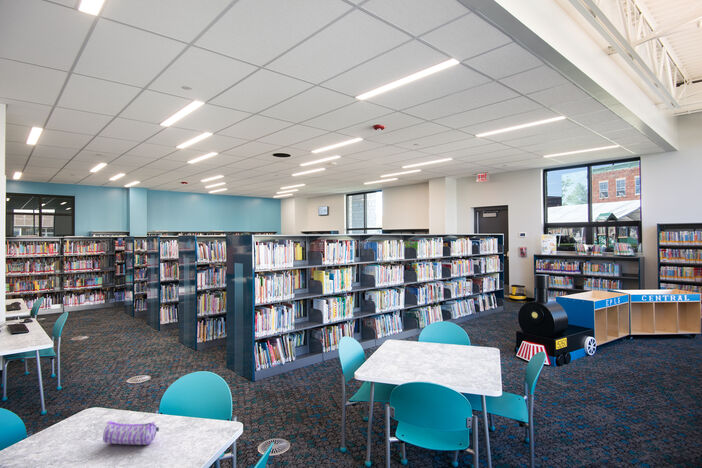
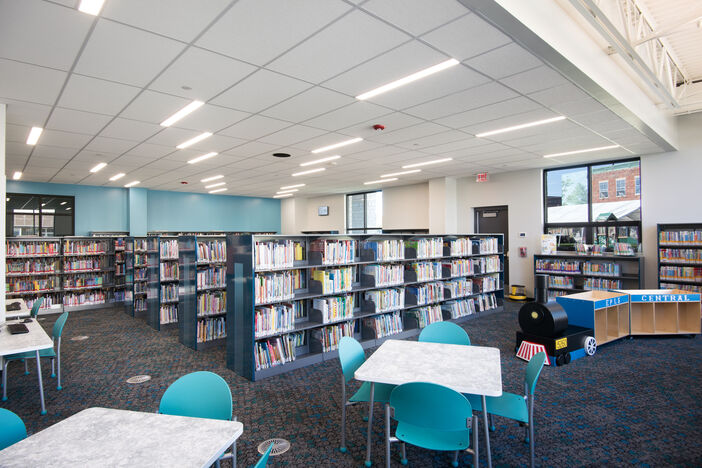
- pencil case (130, 432)
